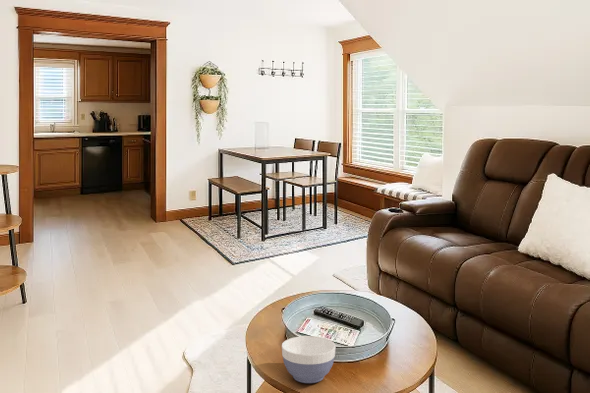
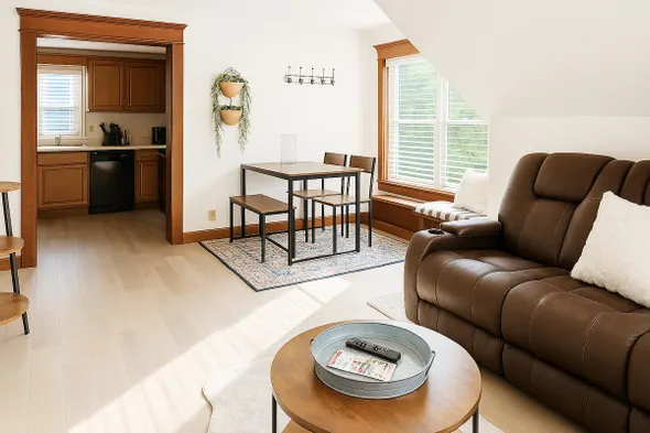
- bowl (308, 360)
